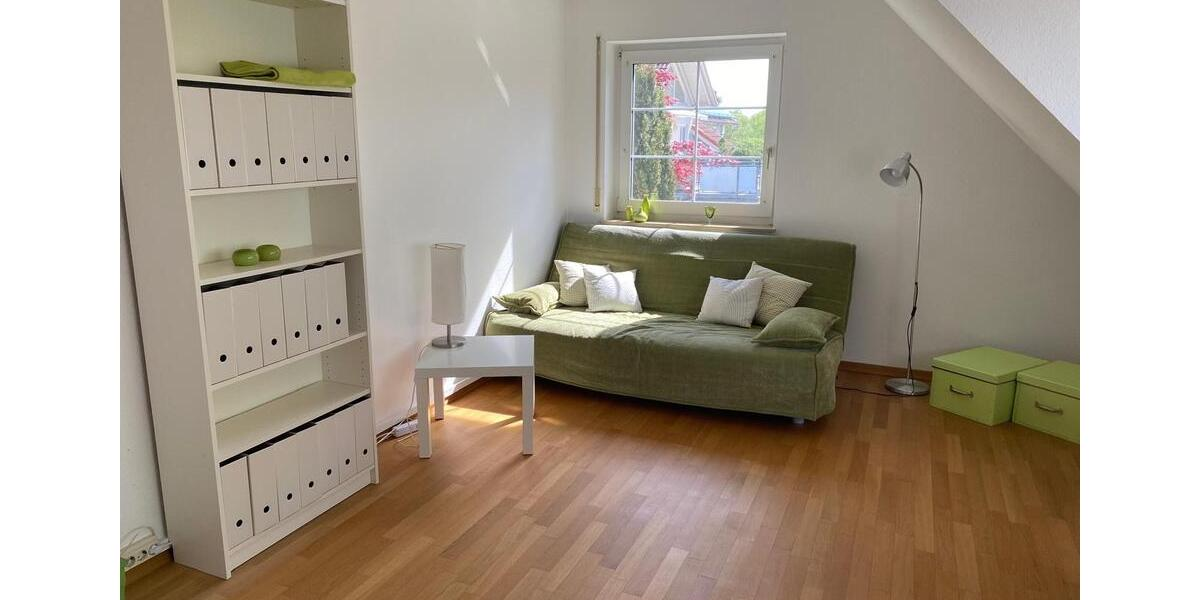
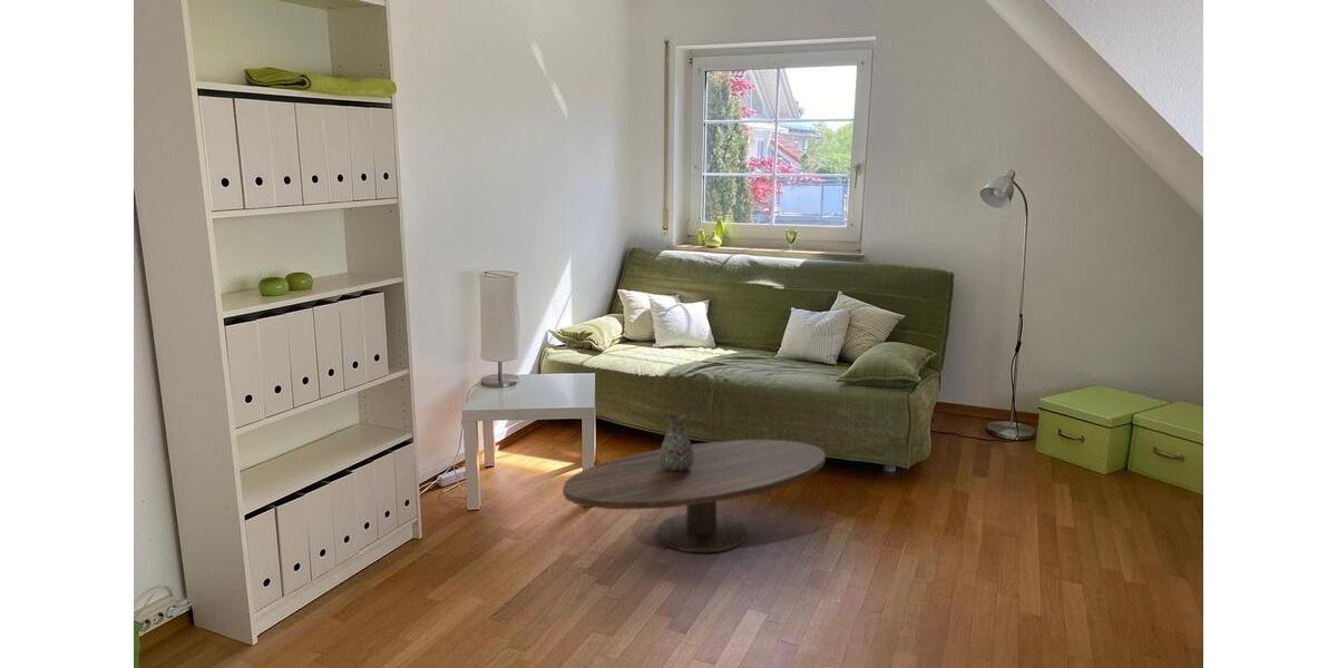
+ decorative vase (676, 442)
+ coffee table (701, 501)
